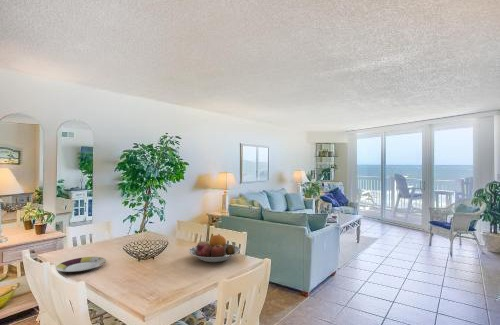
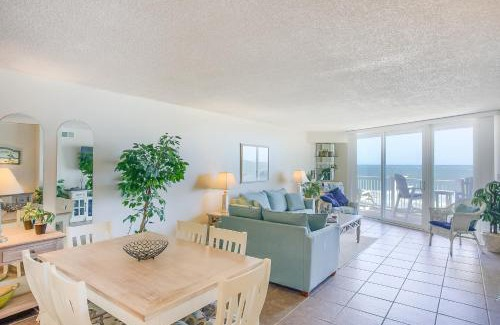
- plate (81, 265)
- fruit bowl (214, 247)
